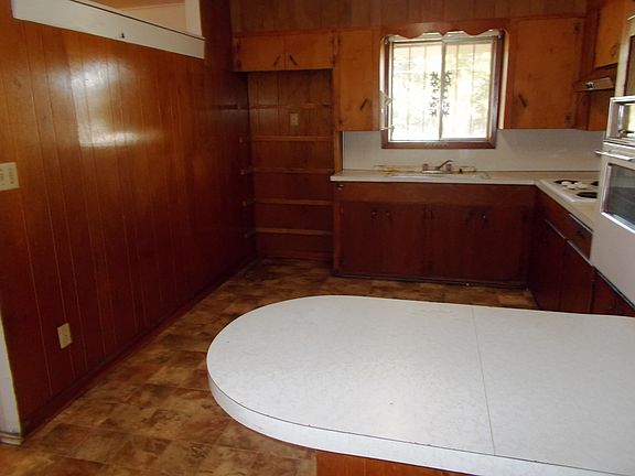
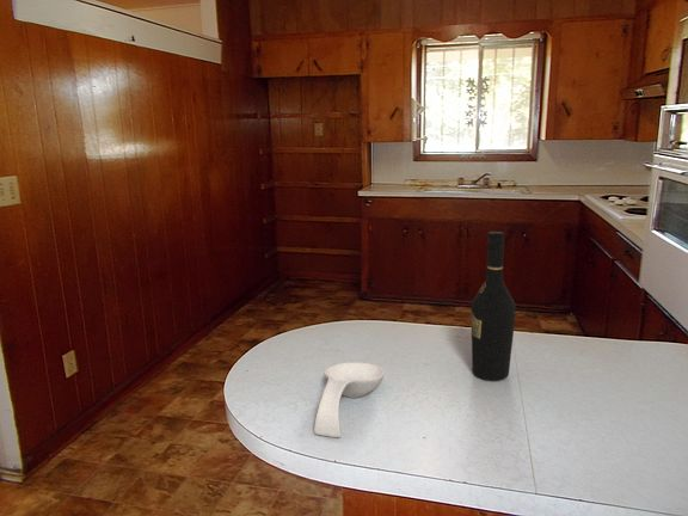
+ wine bottle (492, 305)
+ spoon rest (346, 387)
